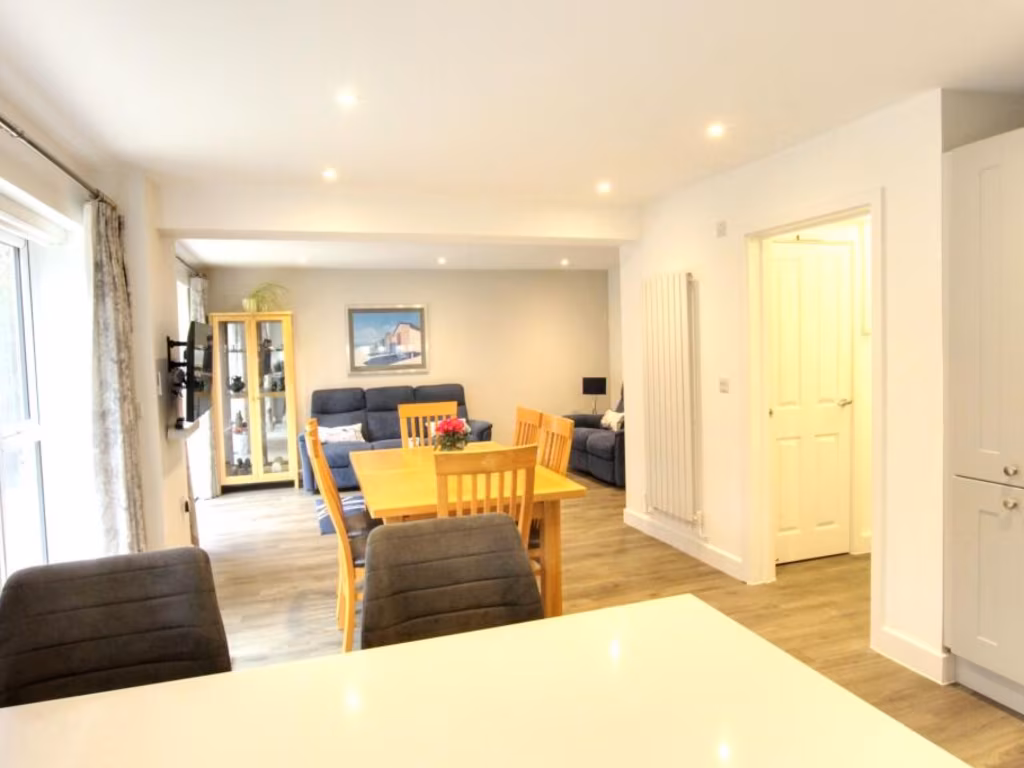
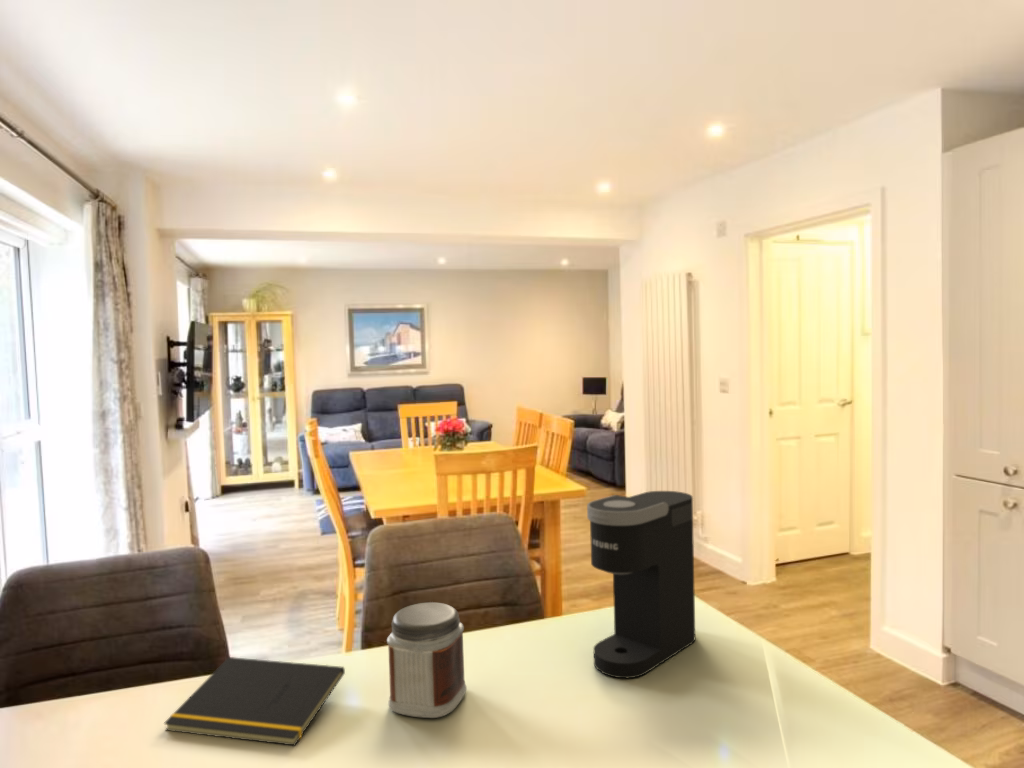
+ notepad (258, 697)
+ coffee maker (643, 574)
+ jar (426, 656)
